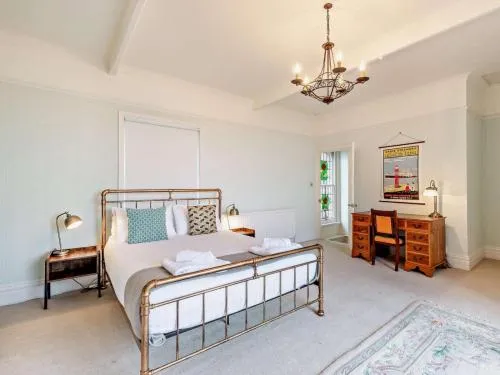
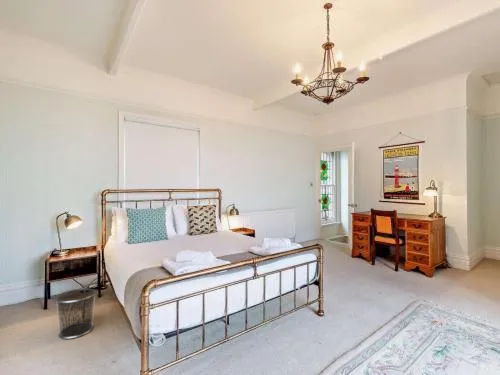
+ waste bin (76, 312)
